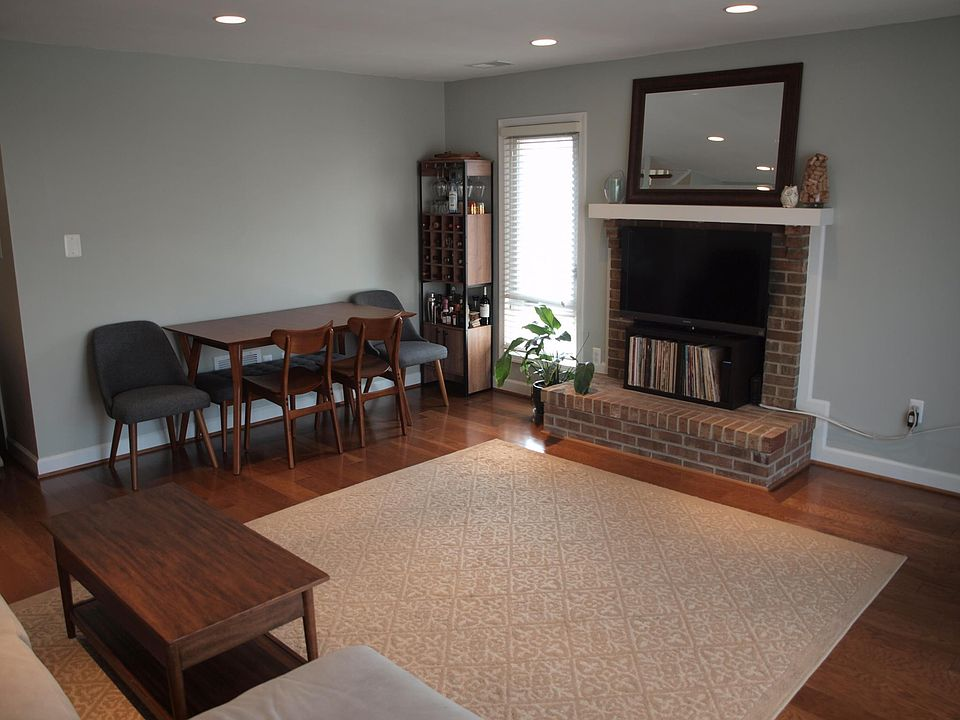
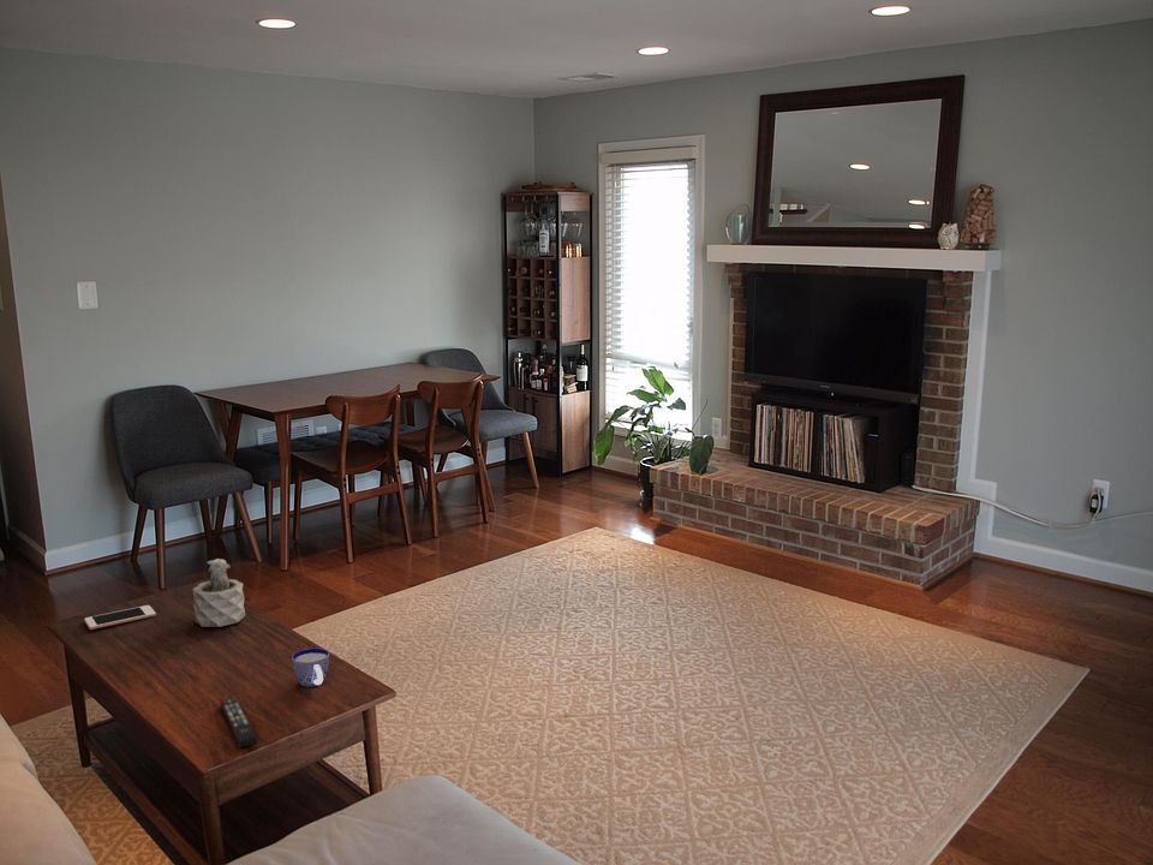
+ remote control (238, 721)
+ cell phone (120, 616)
+ succulent plant (217, 590)
+ cup (312, 670)
